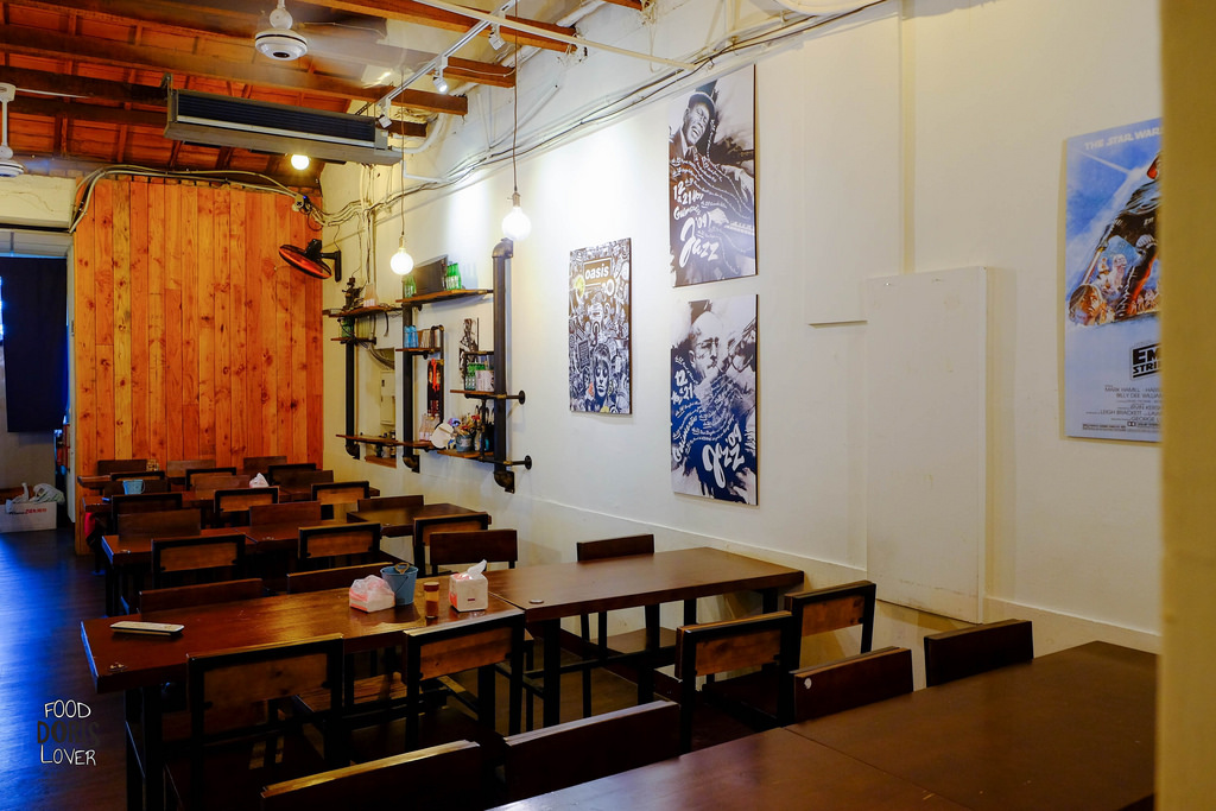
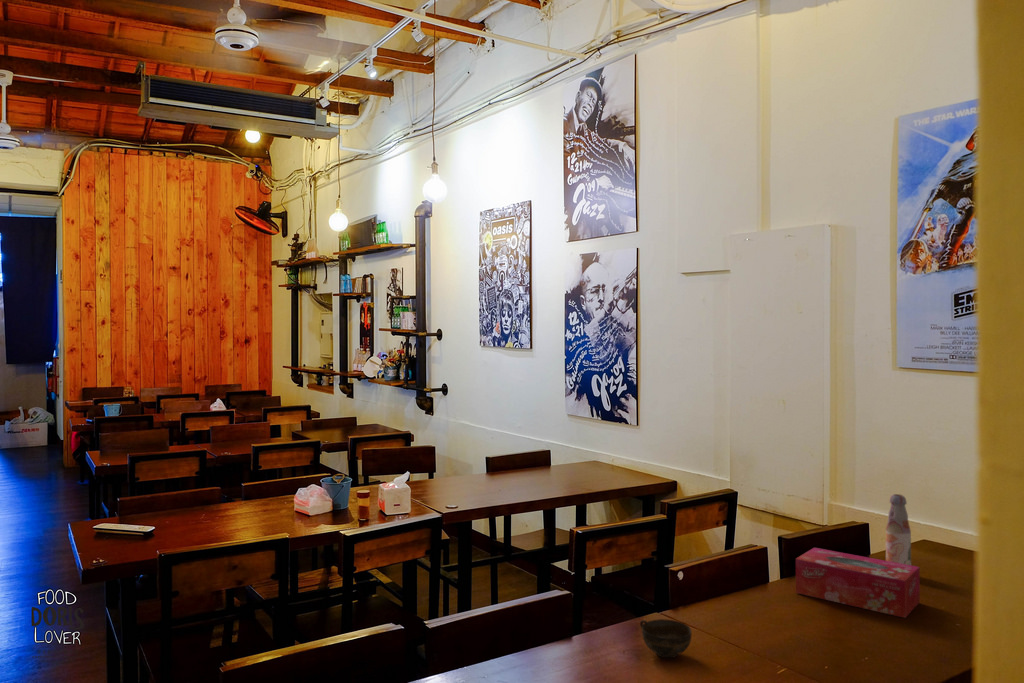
+ cup (662, 639)
+ tissue box (856, 580)
+ bottle (898, 534)
